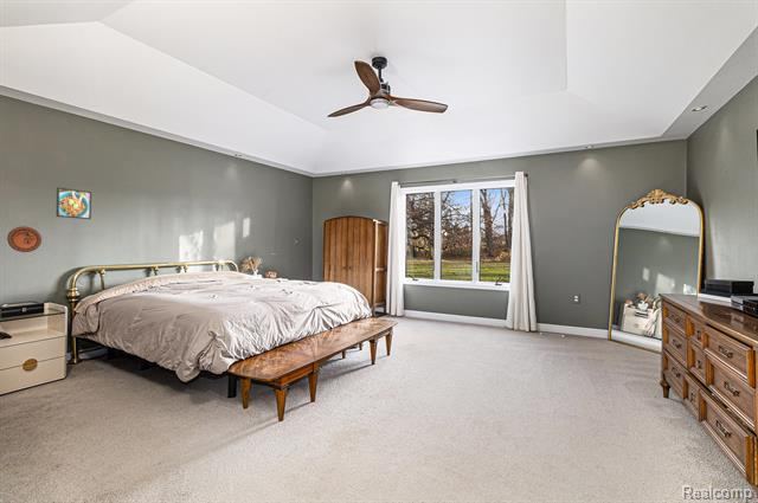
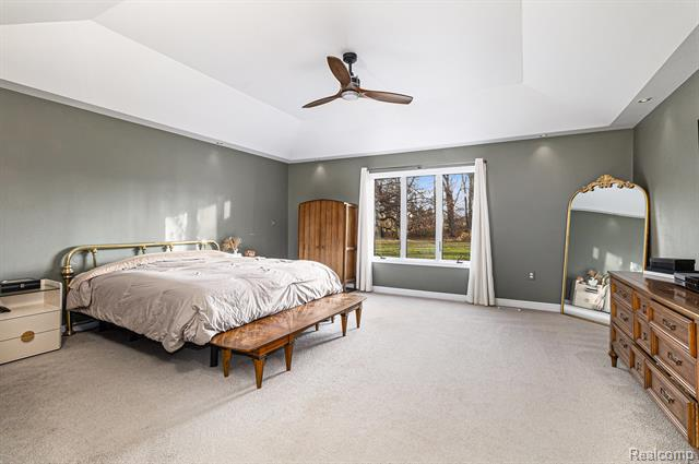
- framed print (73, 204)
- decorative plate (24, 239)
